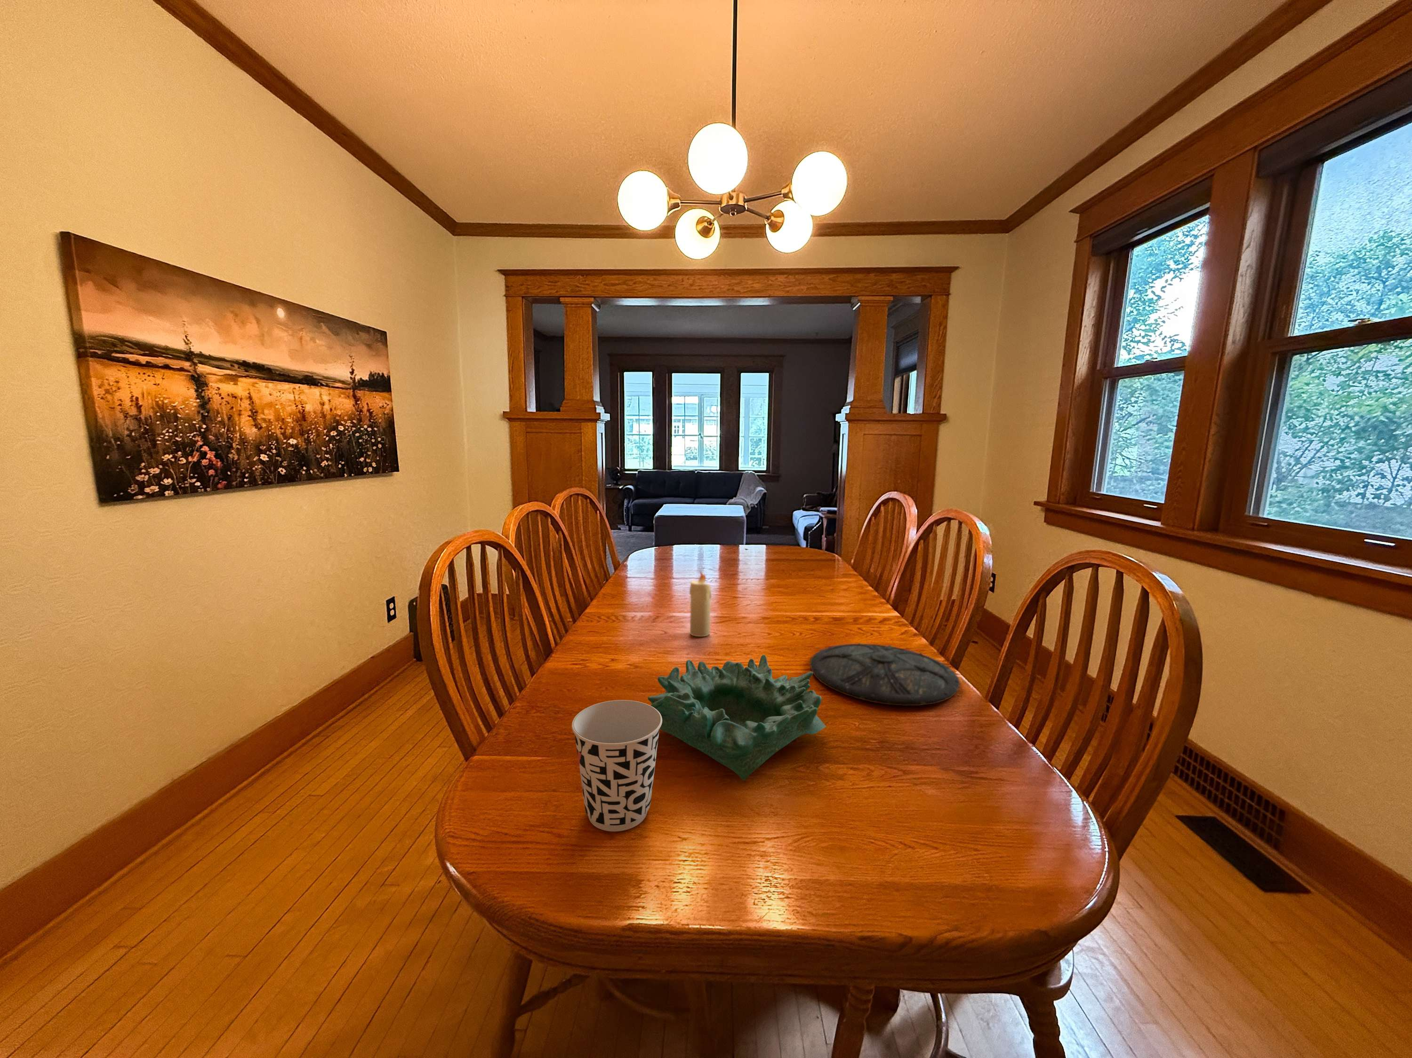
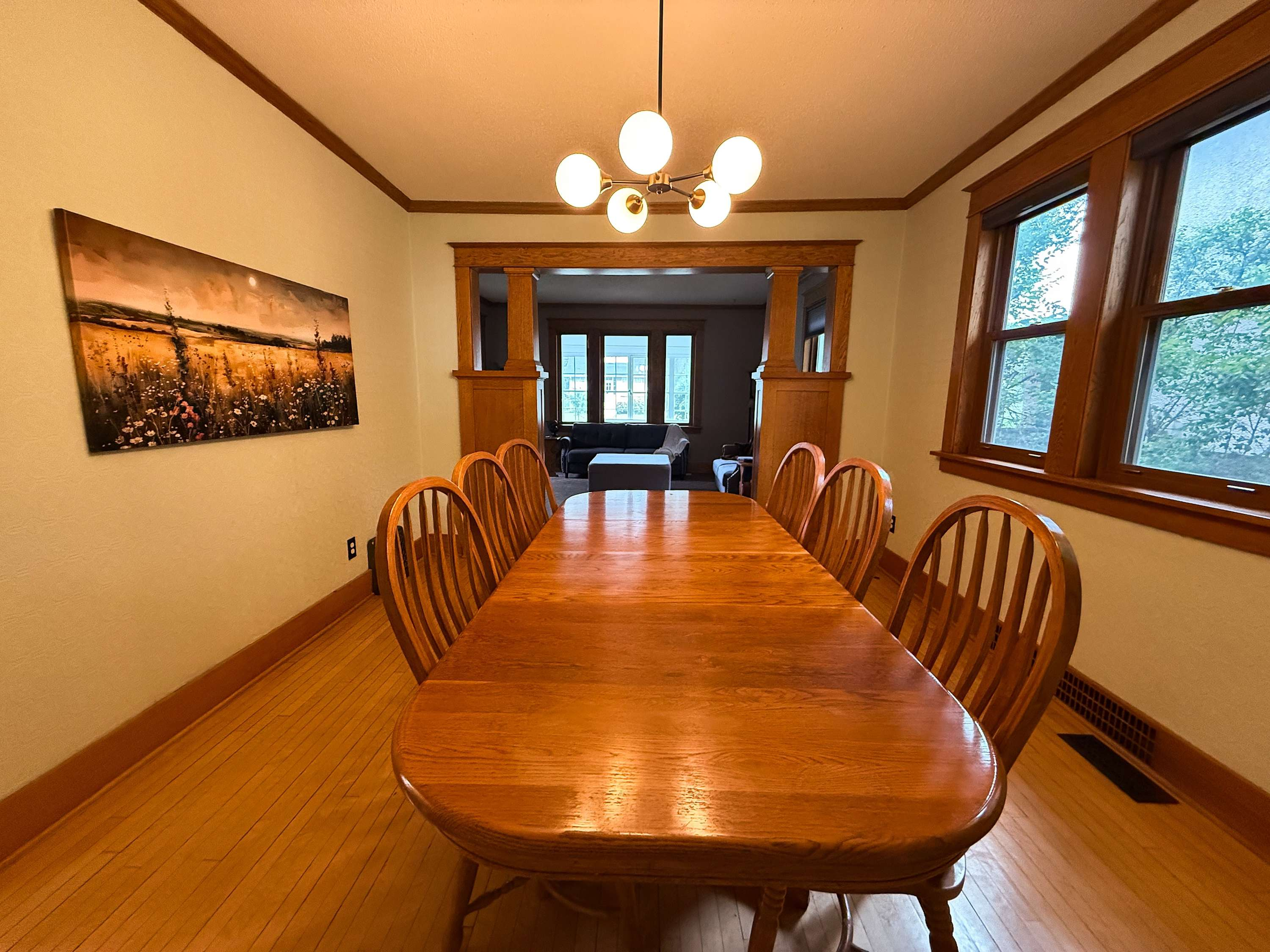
- decorative bowl (738, 707)
- plate (882, 663)
- candle (699, 602)
- cup (617, 766)
